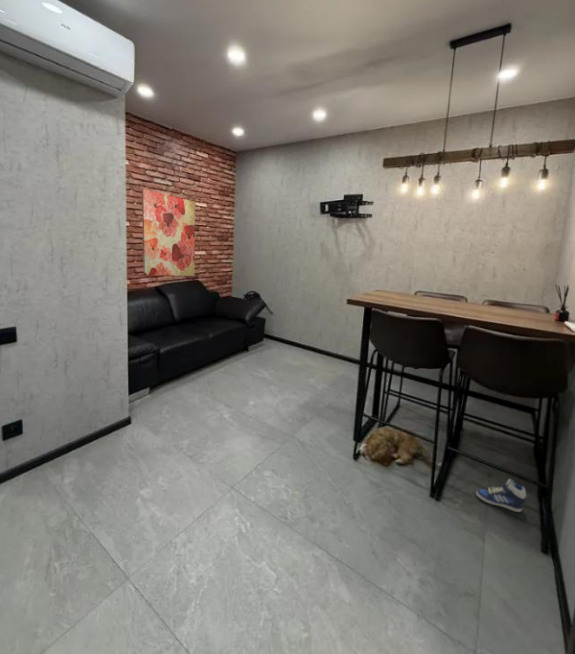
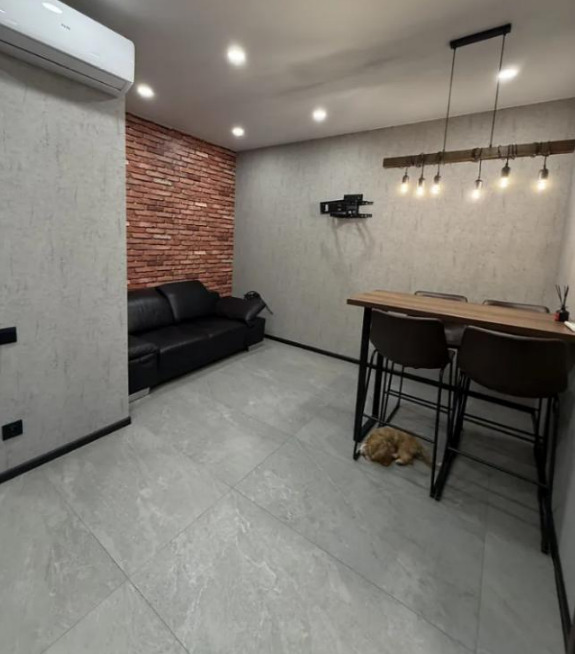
- wall art (170, 236)
- sneaker (501, 489)
